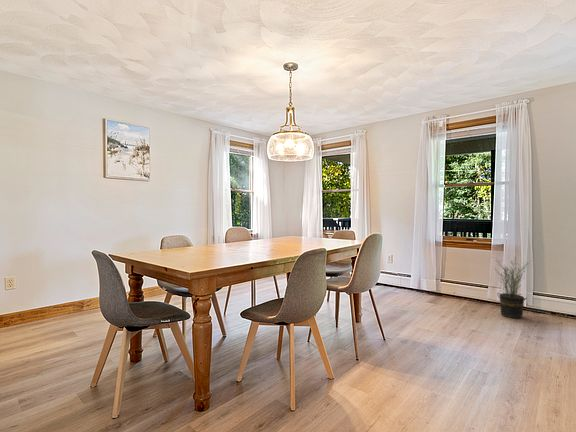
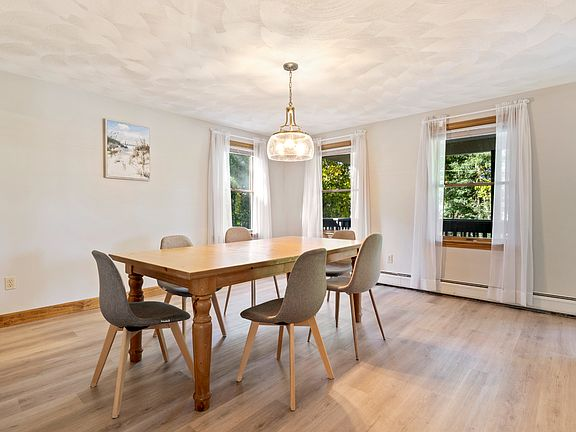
- potted plant (511, 286)
